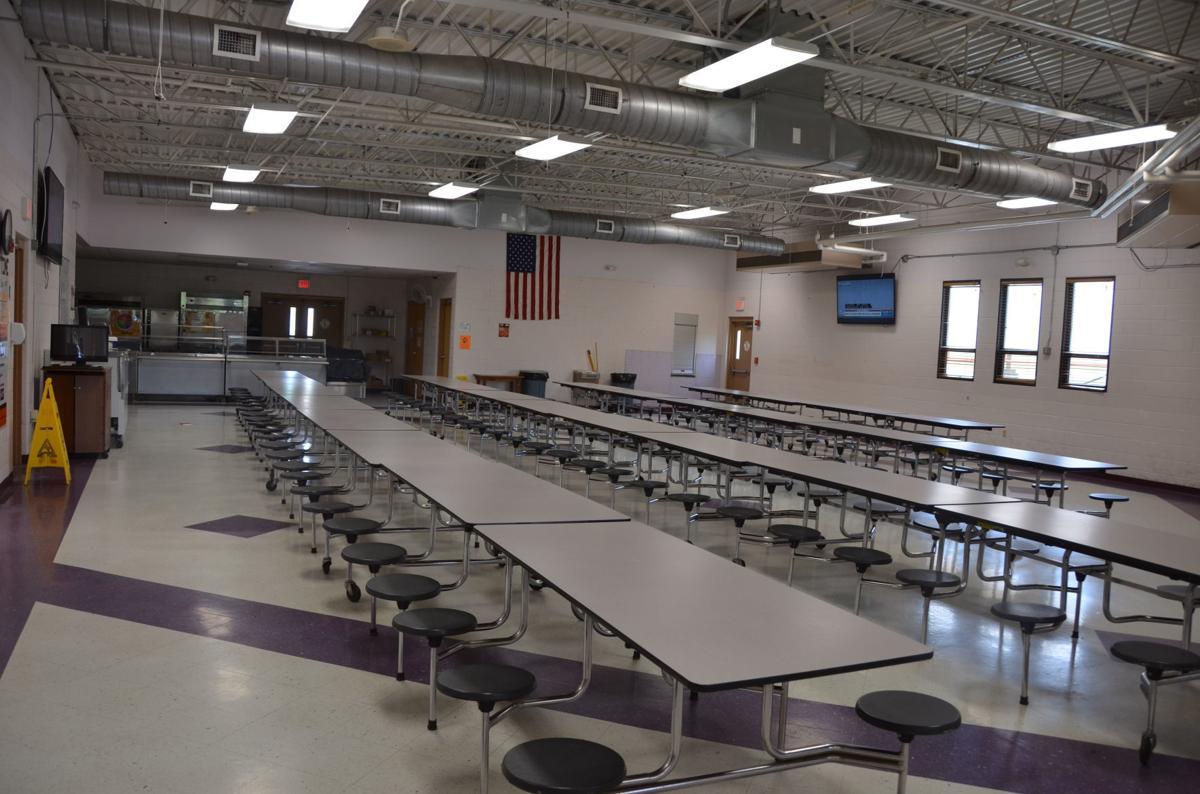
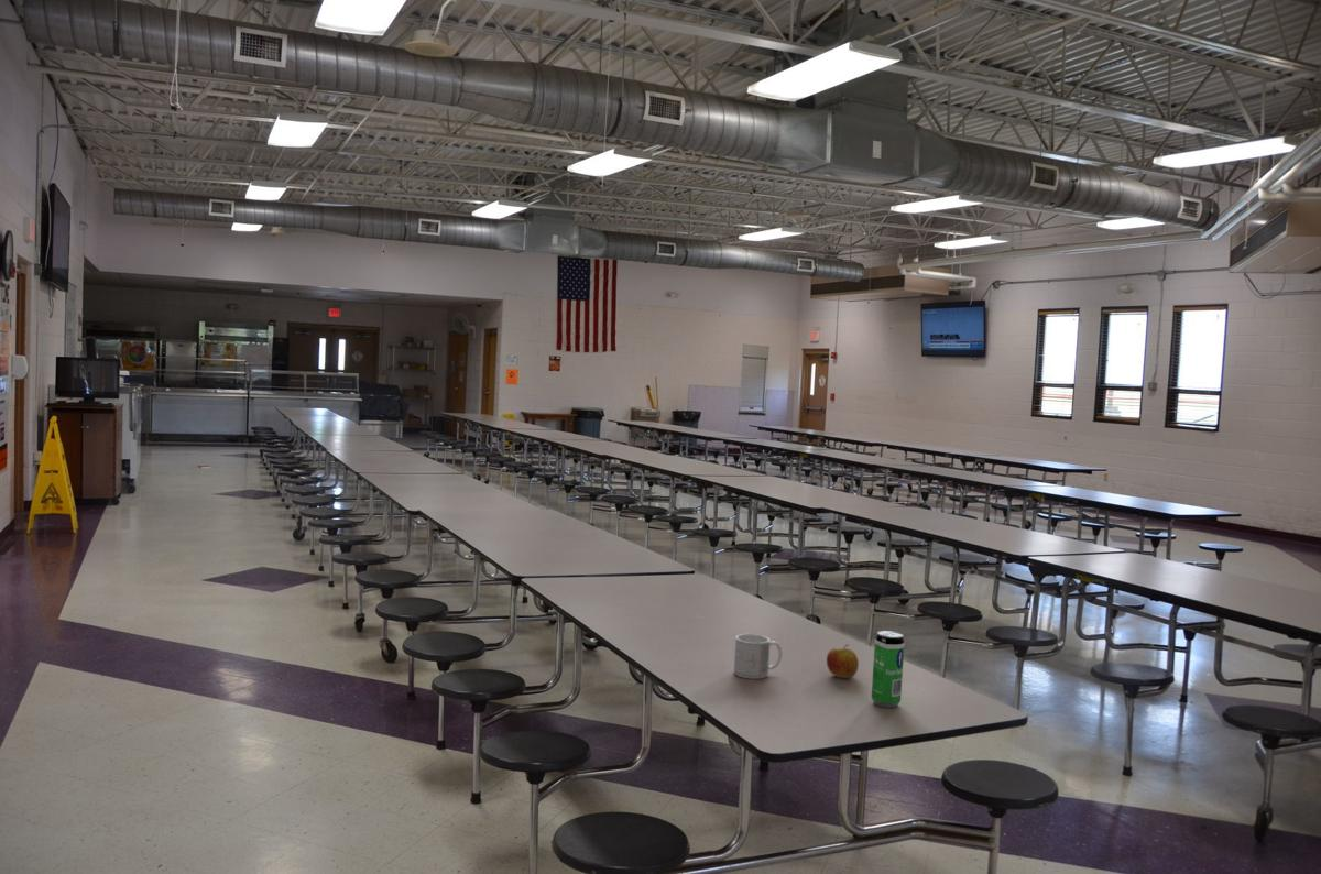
+ mug (758, 655)
+ apple (842, 659)
+ beverage can (887, 668)
